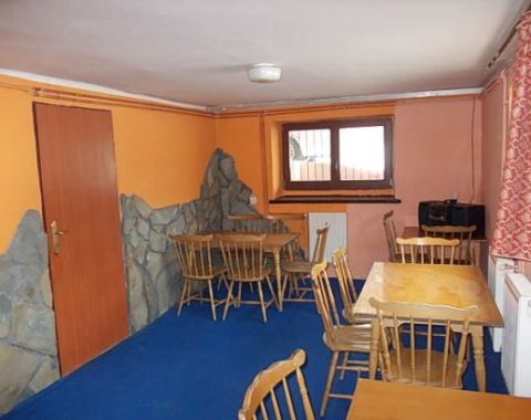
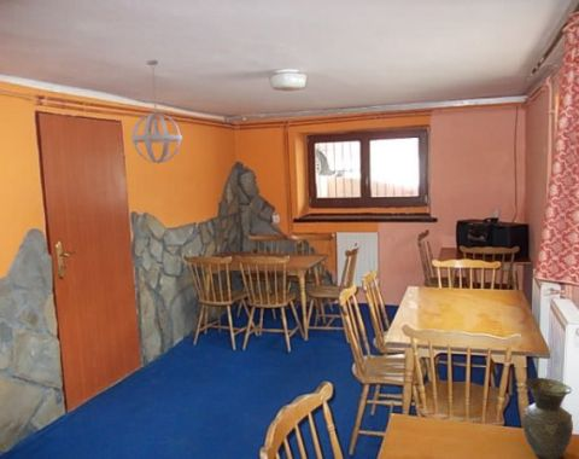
+ pendant light (156, 112)
+ vase (546, 419)
